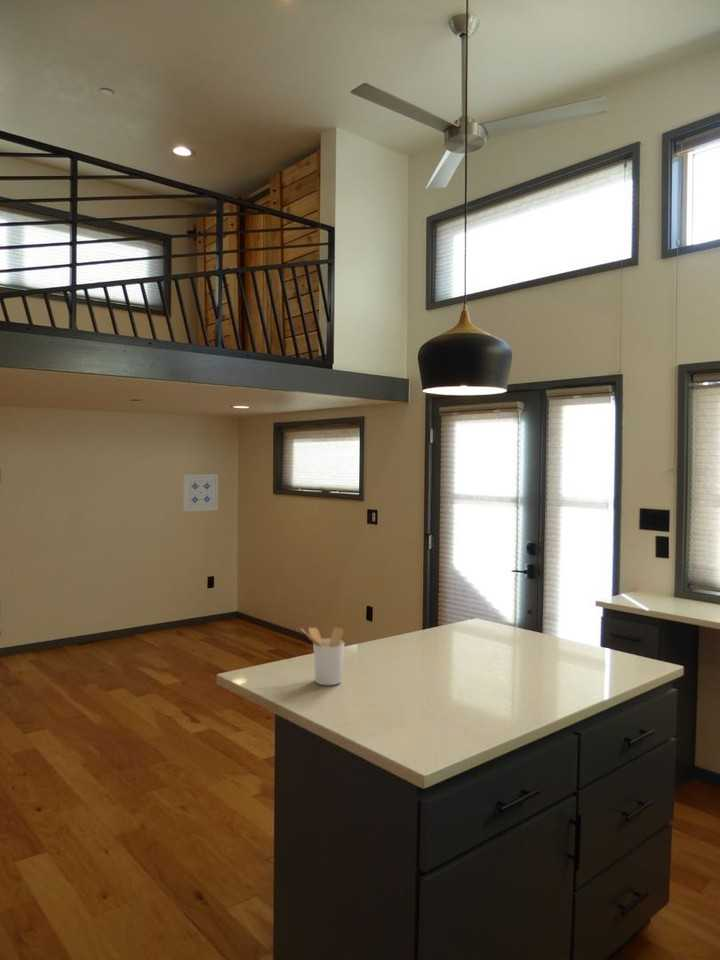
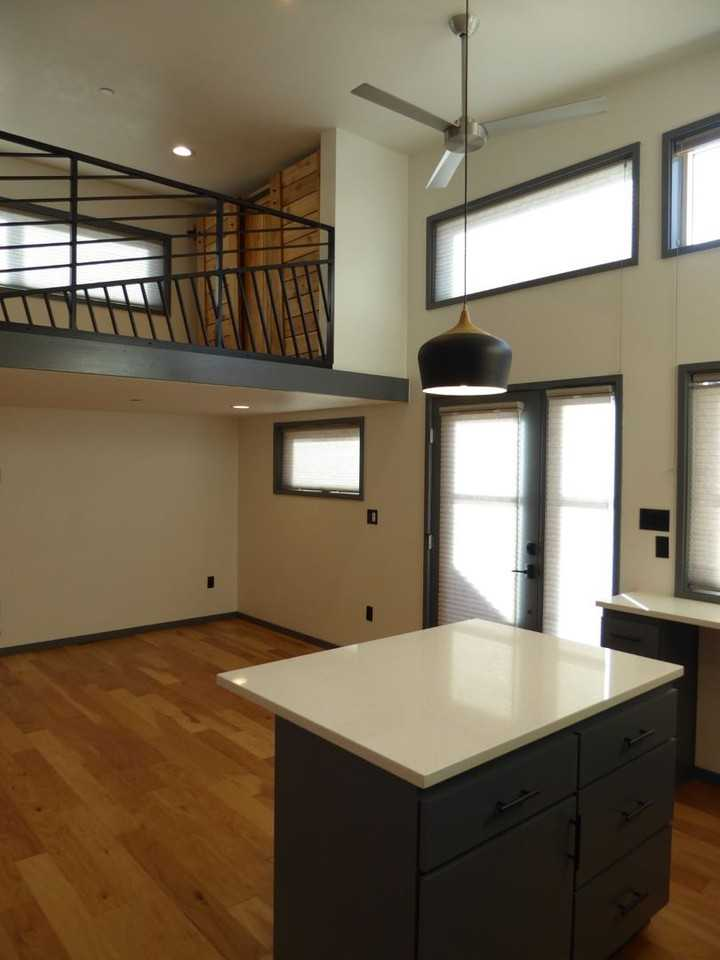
- utensil holder (321, 653)
- wall art (200, 492)
